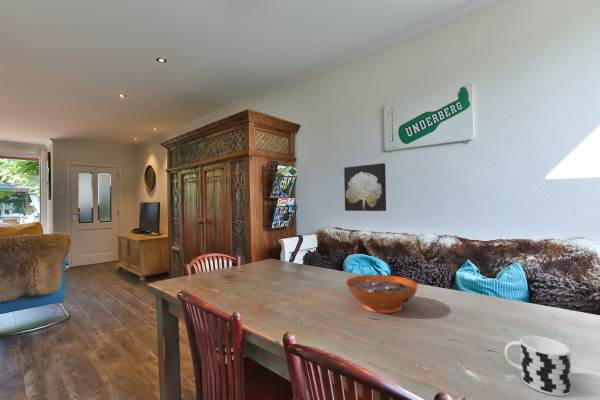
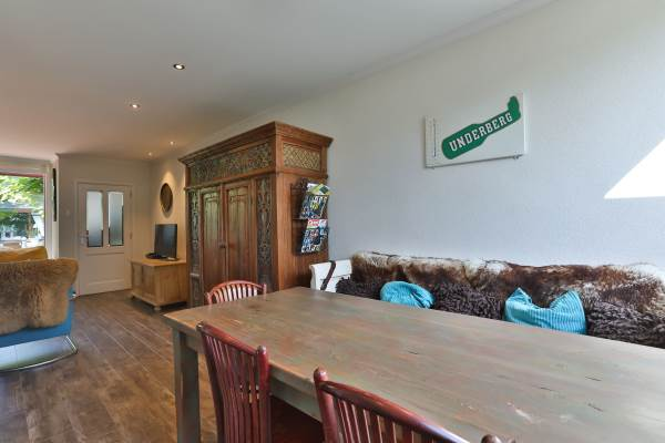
- decorative bowl (381, 294)
- wall art (364, 188)
- cup (536, 362)
